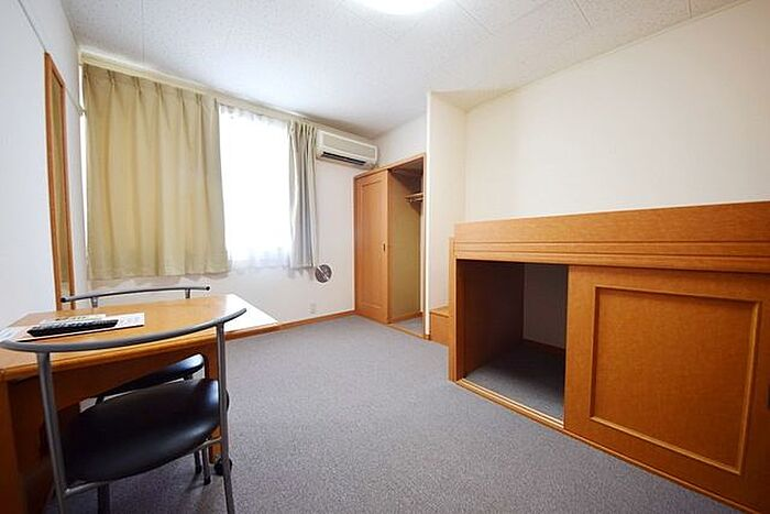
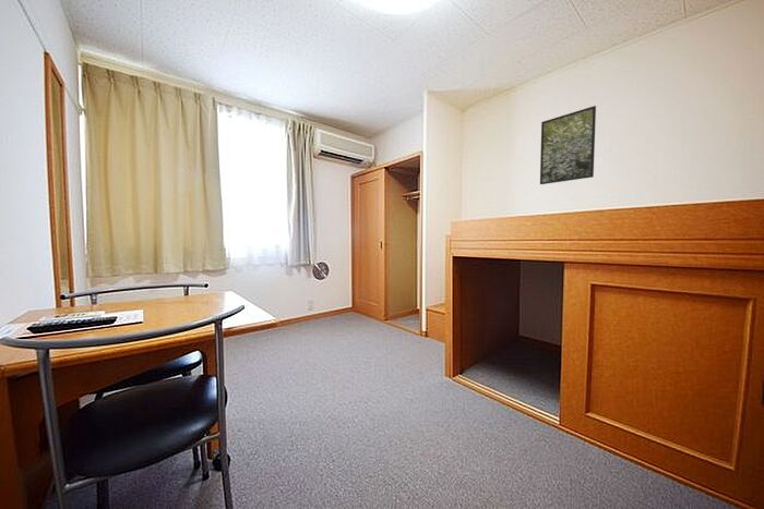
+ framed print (565, 147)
